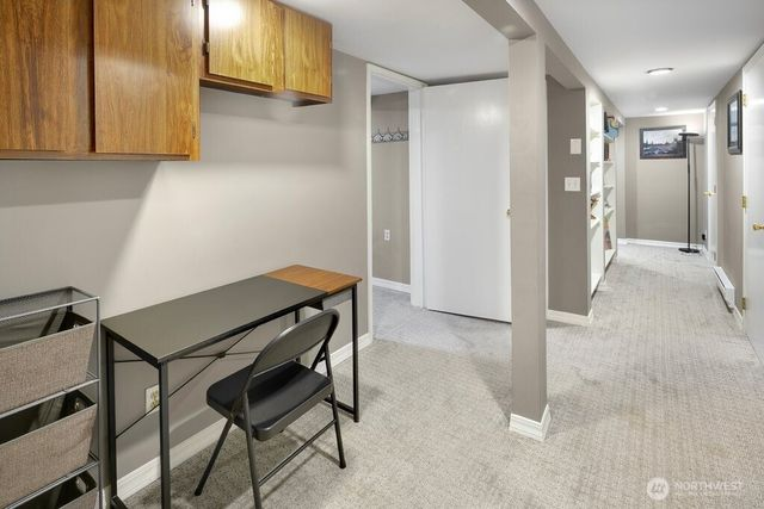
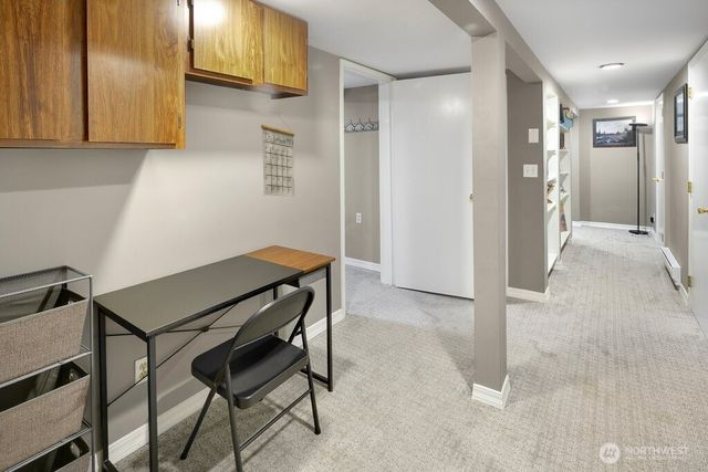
+ calendar (279, 154)
